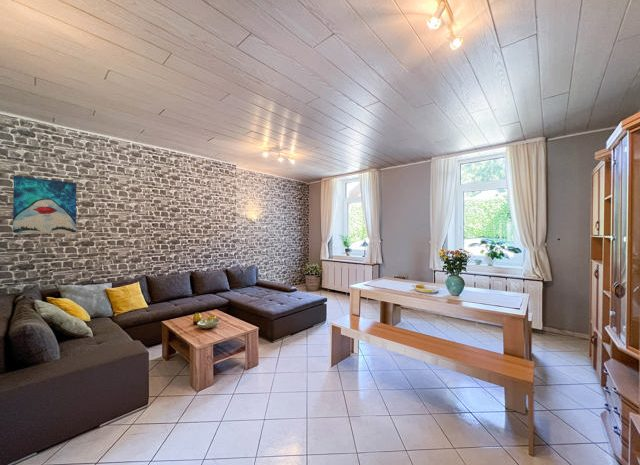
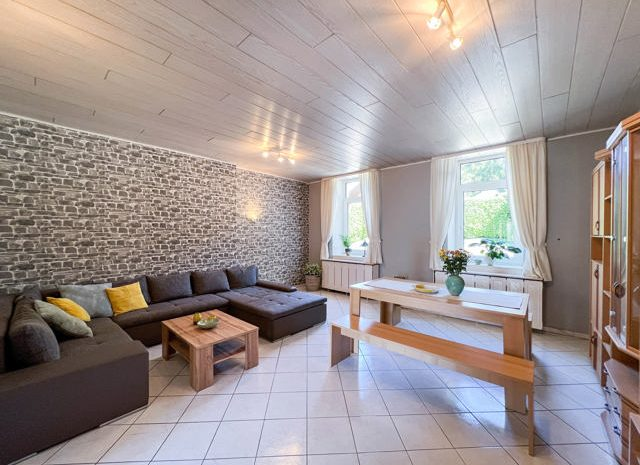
- wall art (46, 206)
